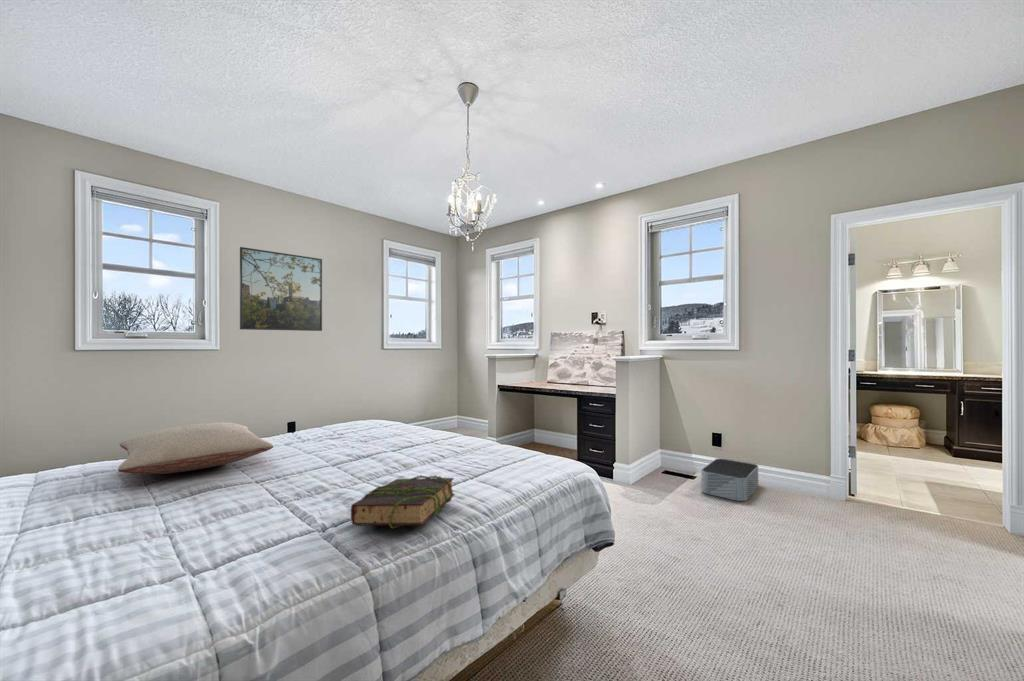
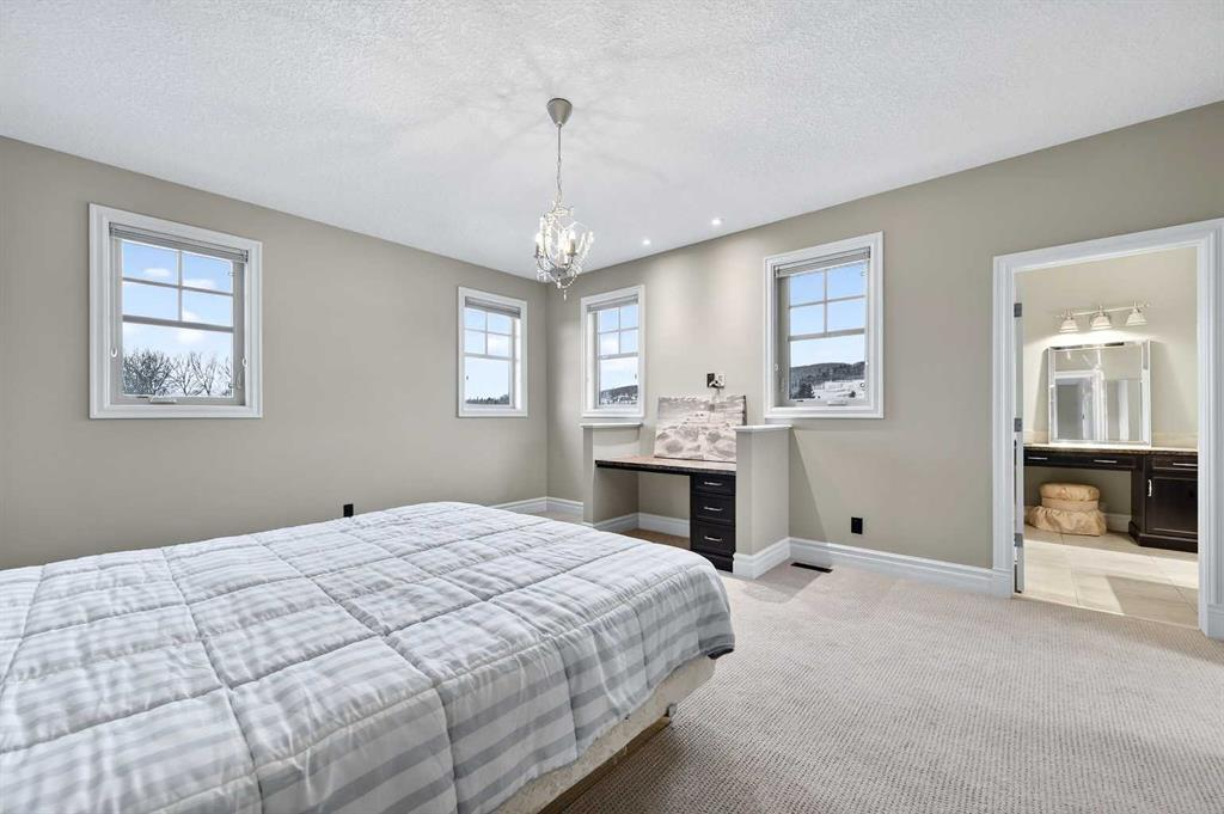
- book (407, 498)
- storage bin (730, 478)
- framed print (283, 291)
- pillow (195, 445)
